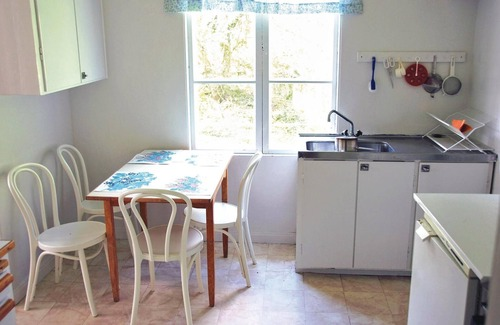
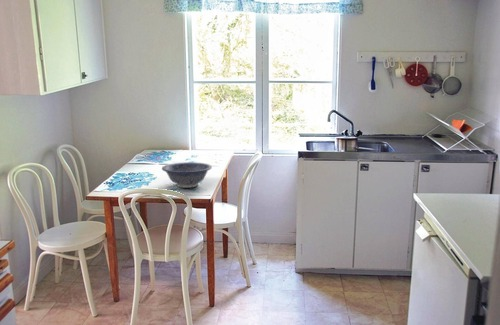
+ decorative bowl (187, 176)
